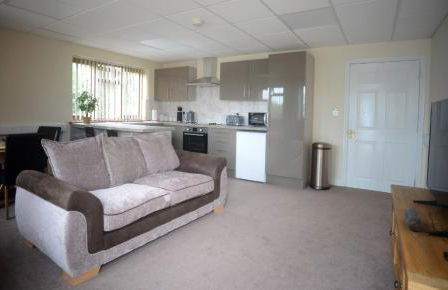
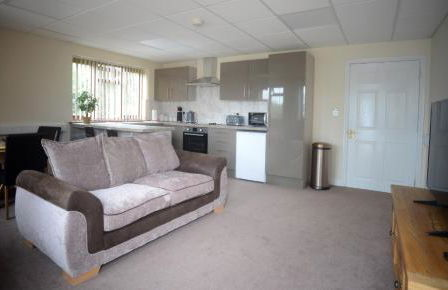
- speaker (412, 218)
